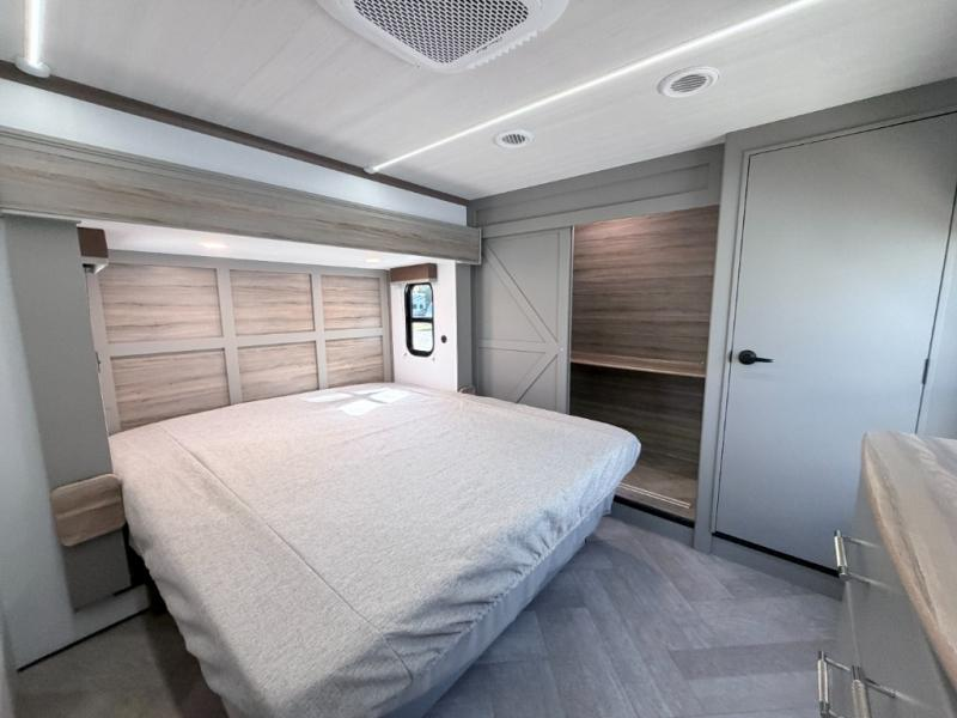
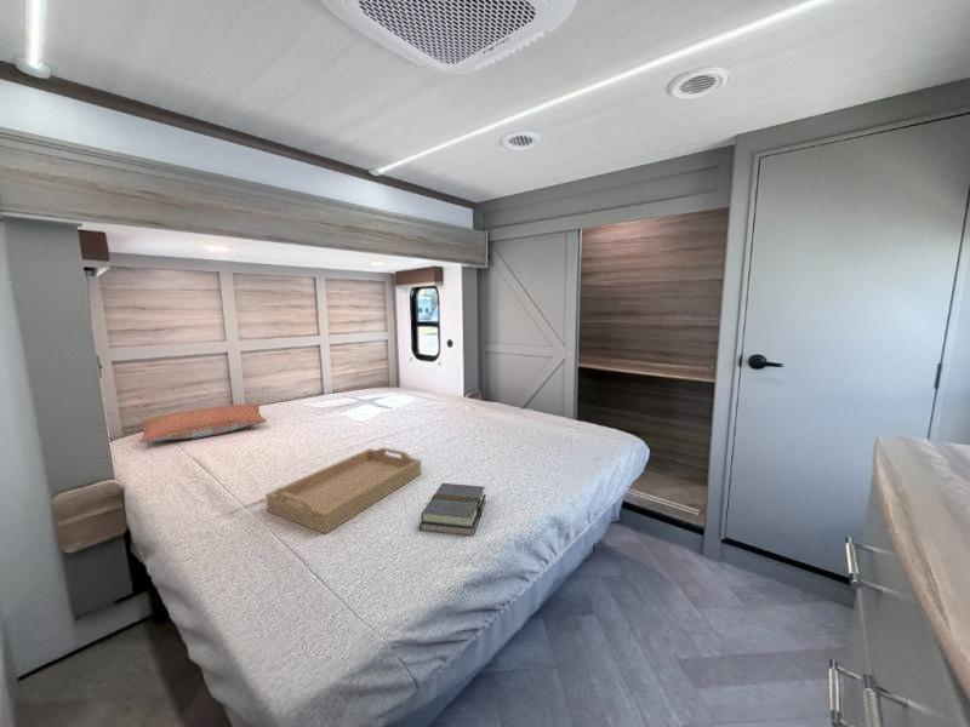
+ pillow (206, 420)
+ serving tray (352, 480)
+ book (455, 506)
